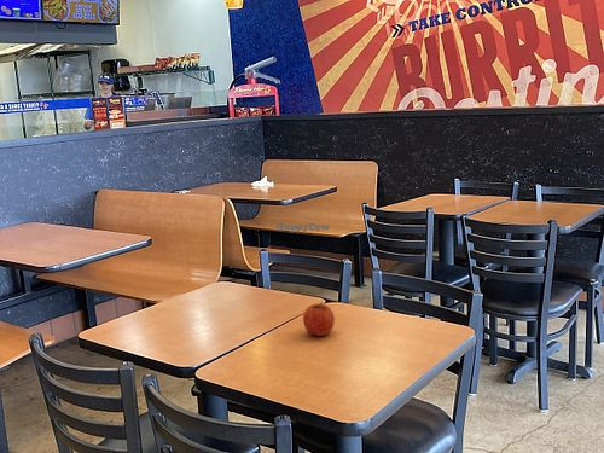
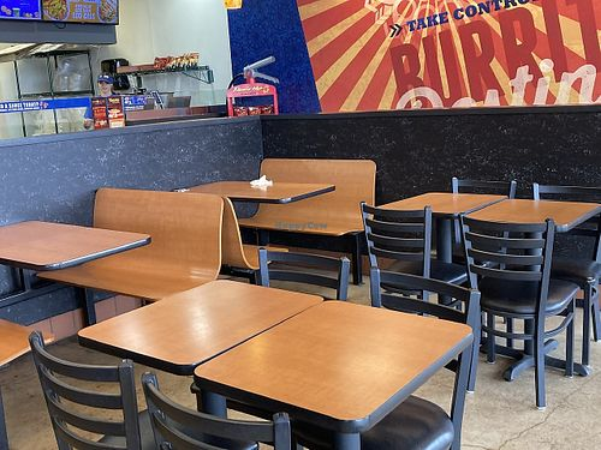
- fruit (318, 318)
